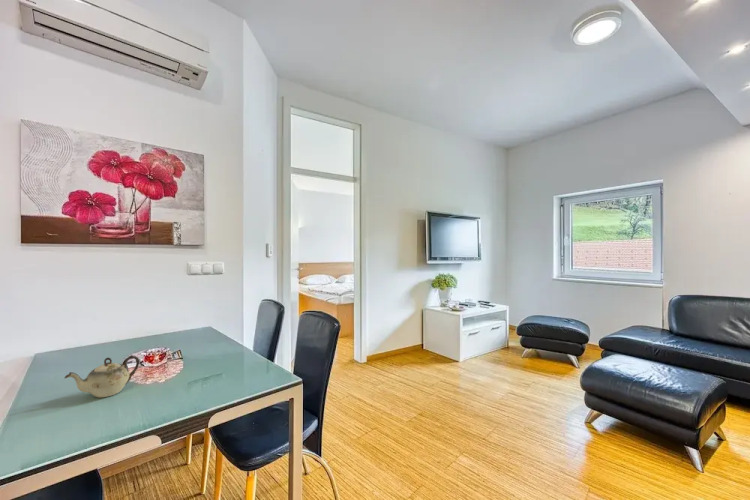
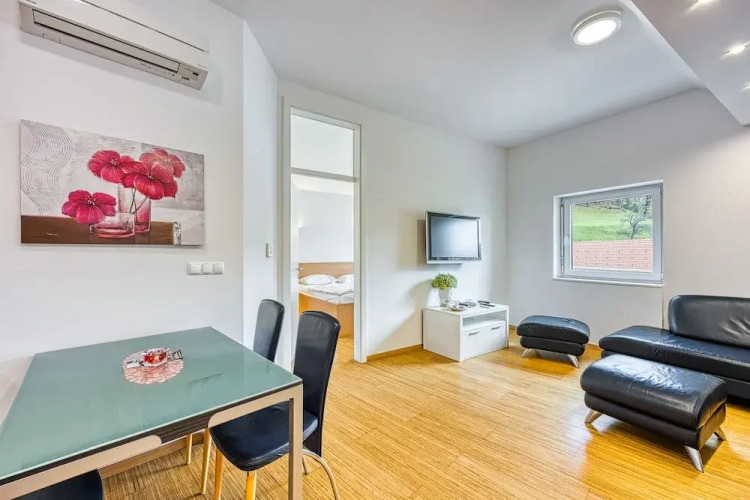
- teapot (104, 376)
